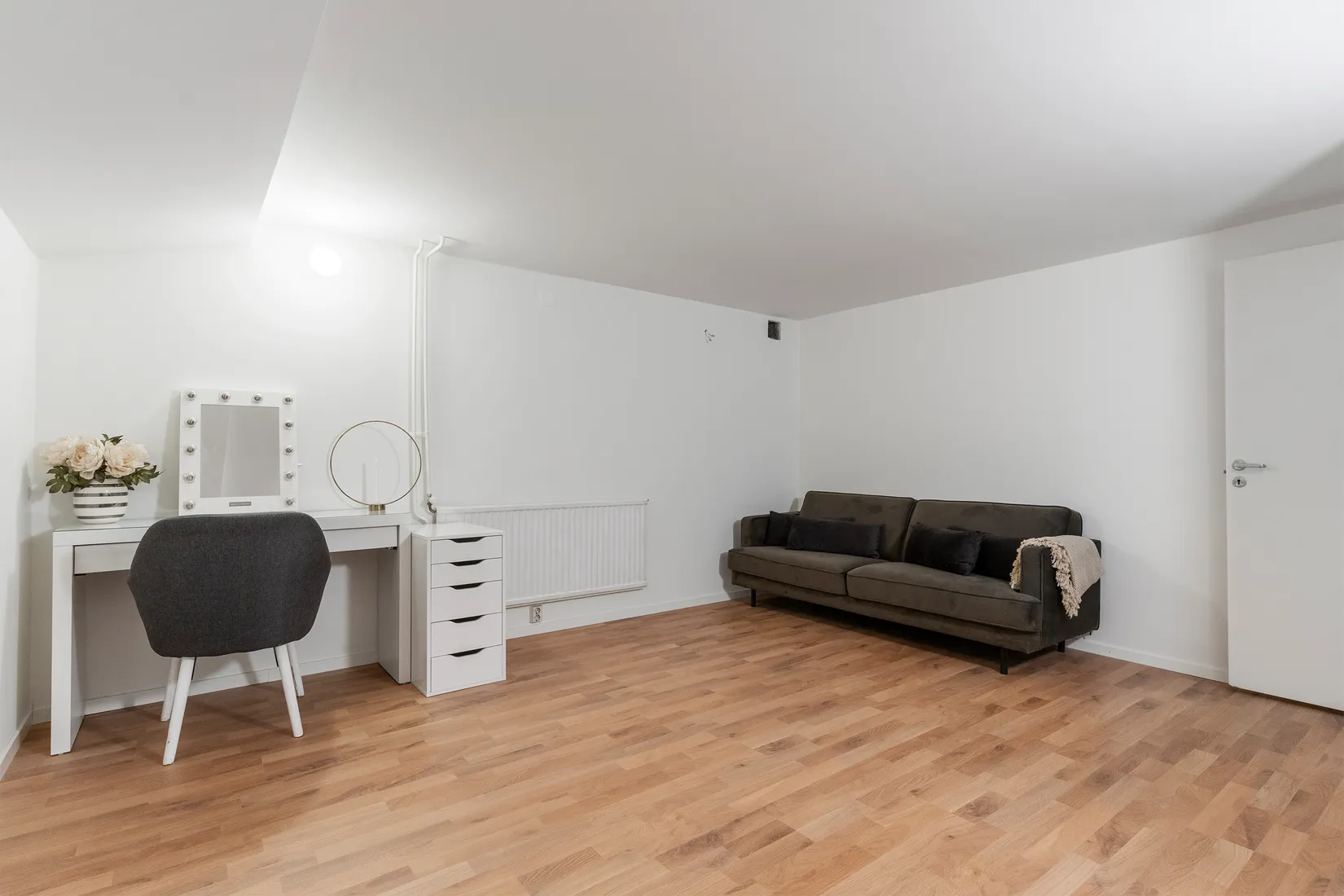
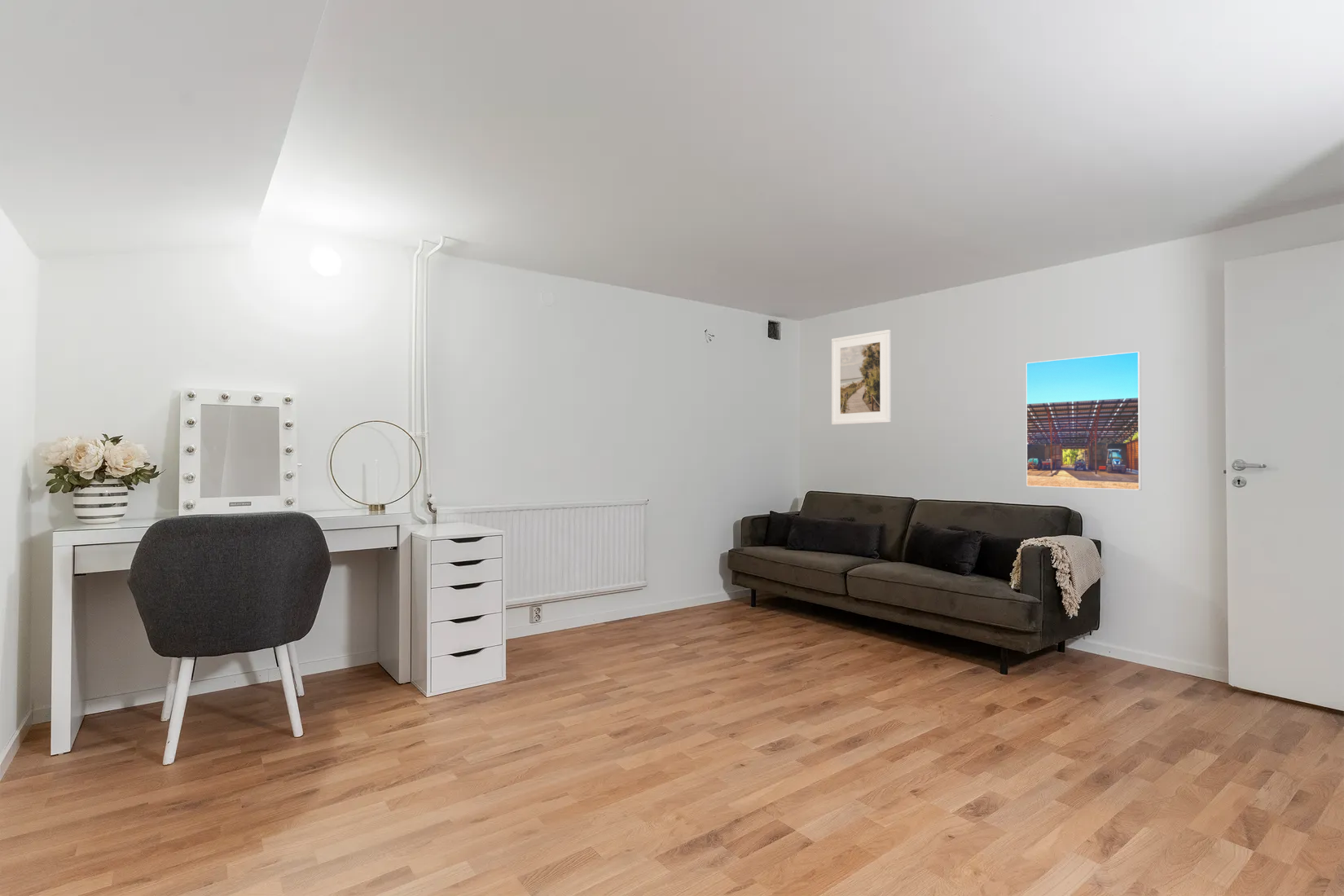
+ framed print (1080, 423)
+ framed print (860, 379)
